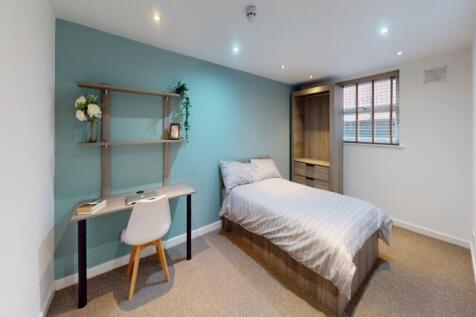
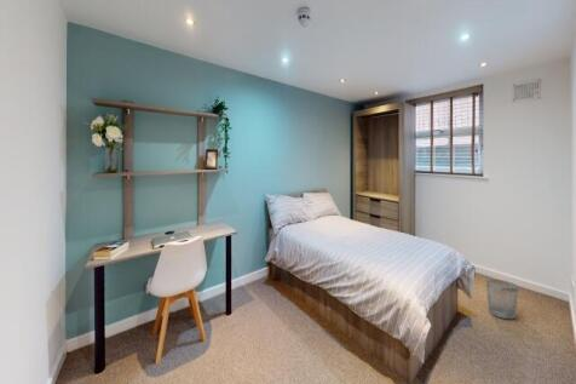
+ wastebasket (501, 299)
